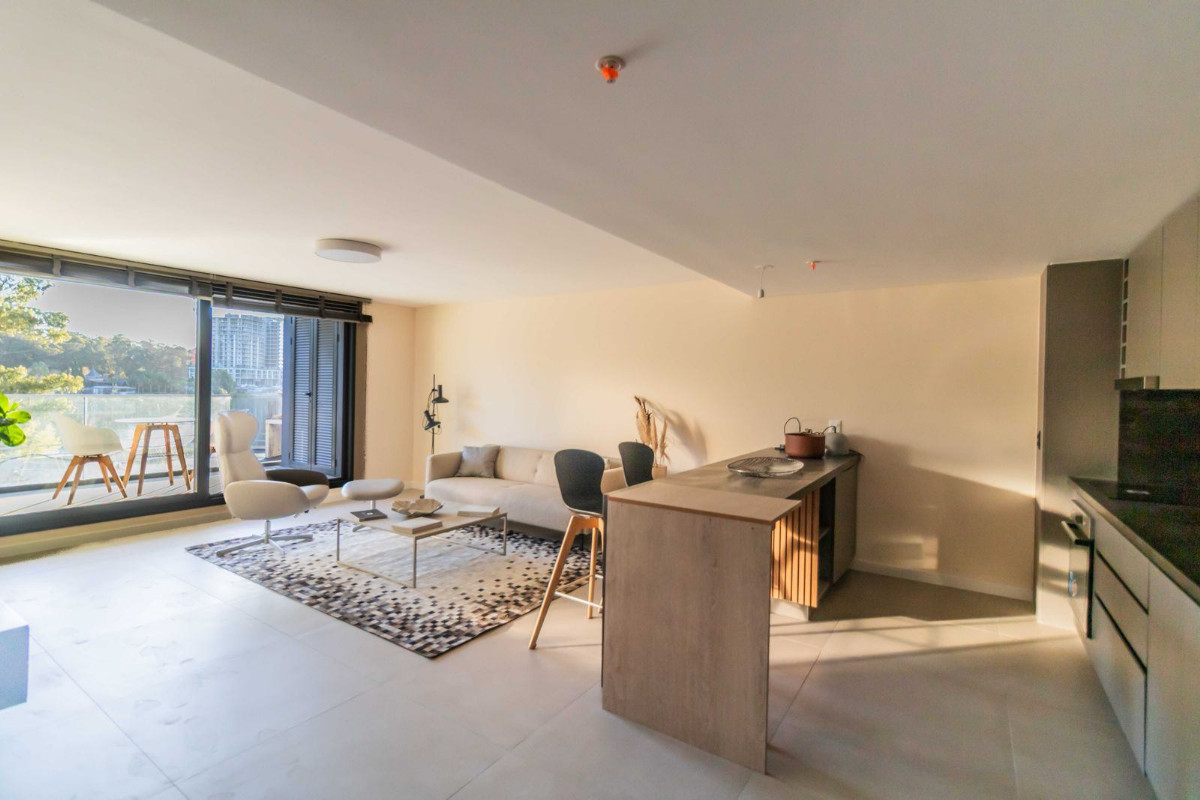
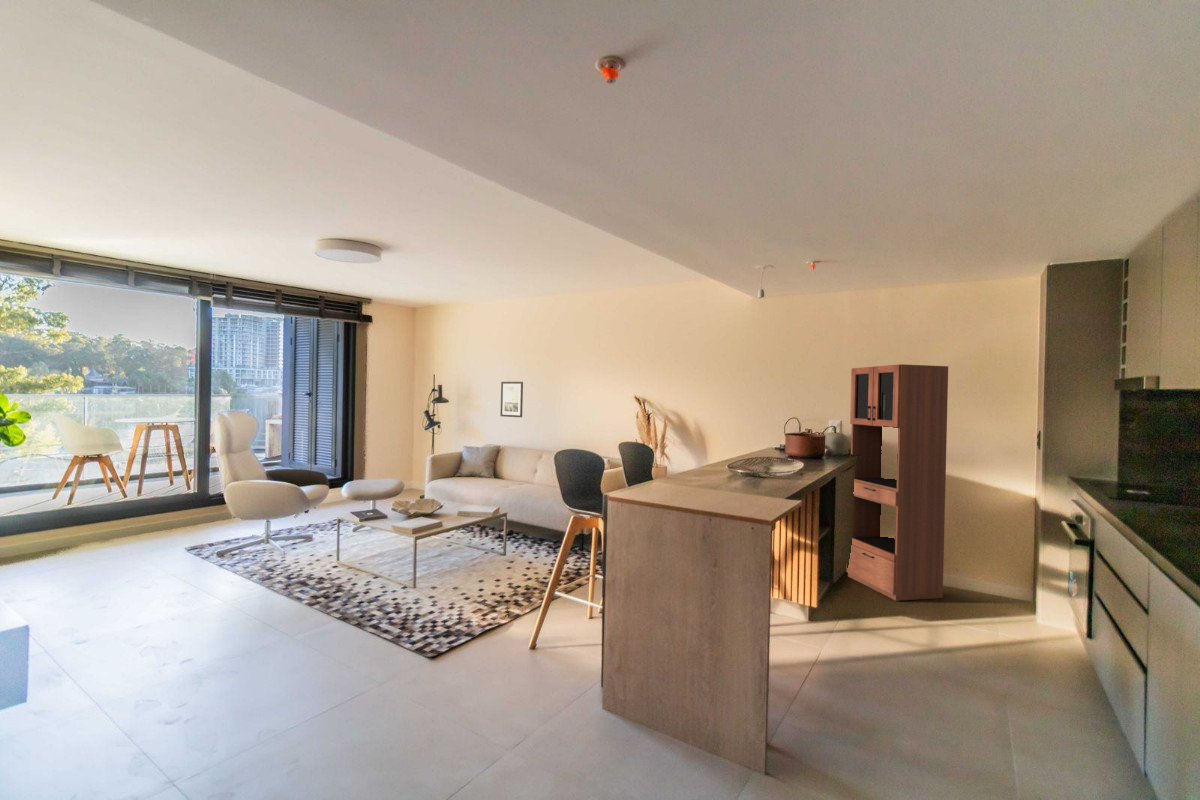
+ wall art (511, 399)
+ cabinet (894, 479)
